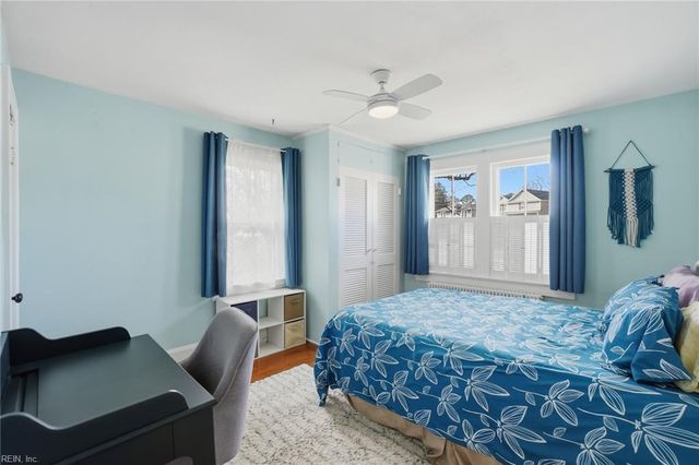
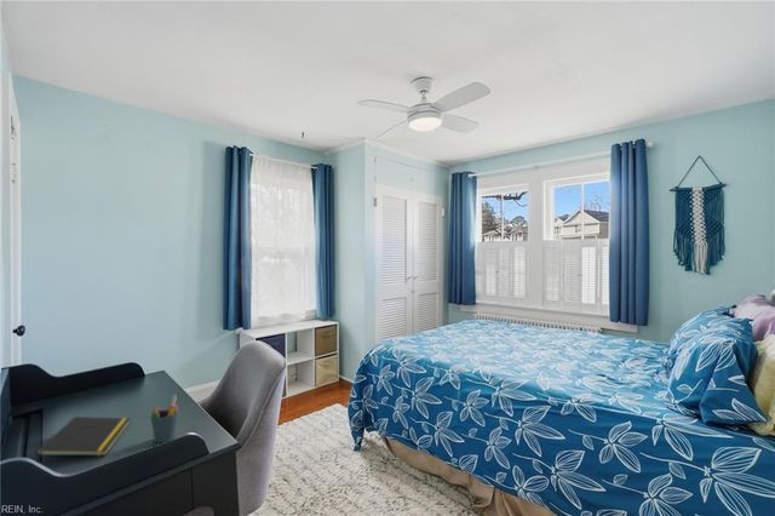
+ pen holder (165, 419)
+ notepad (88, 434)
